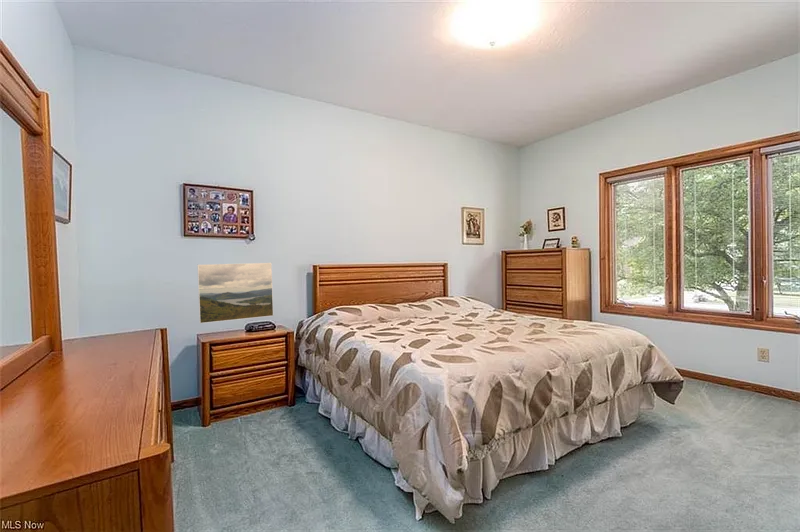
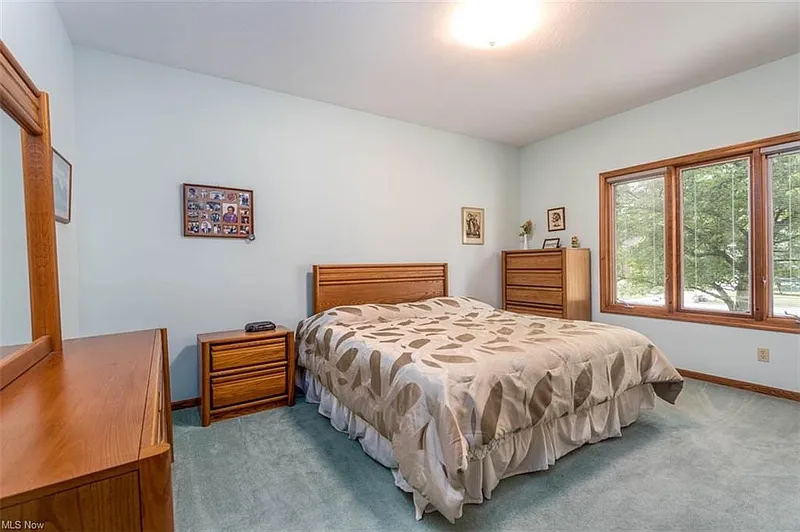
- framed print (237, 291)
